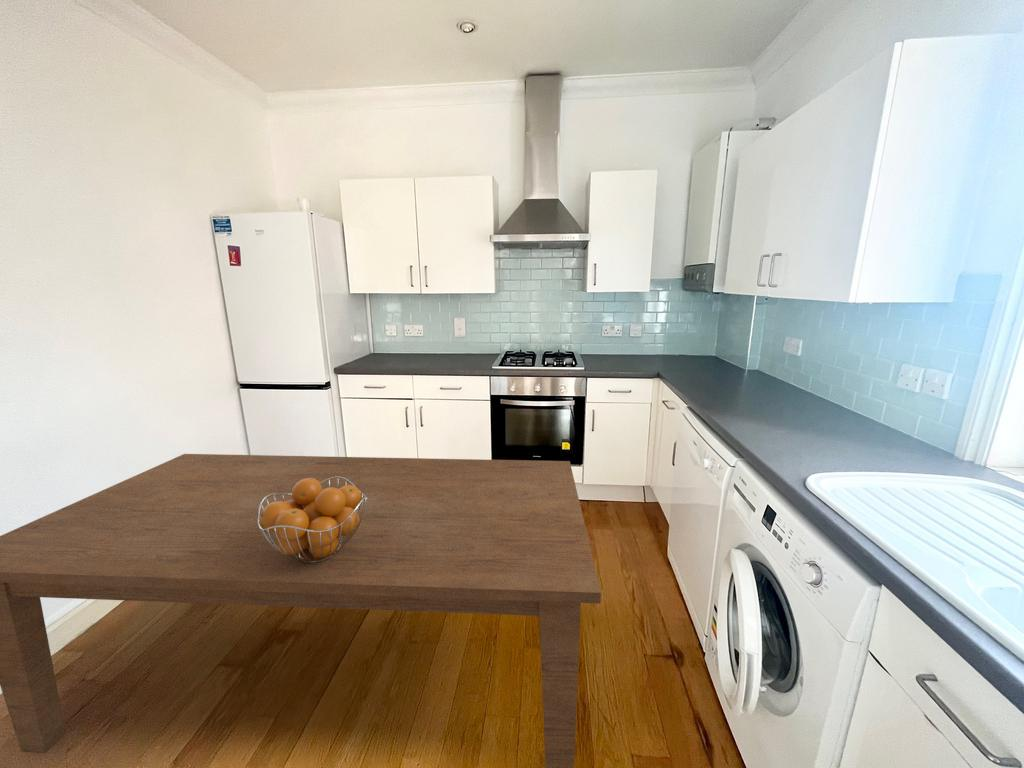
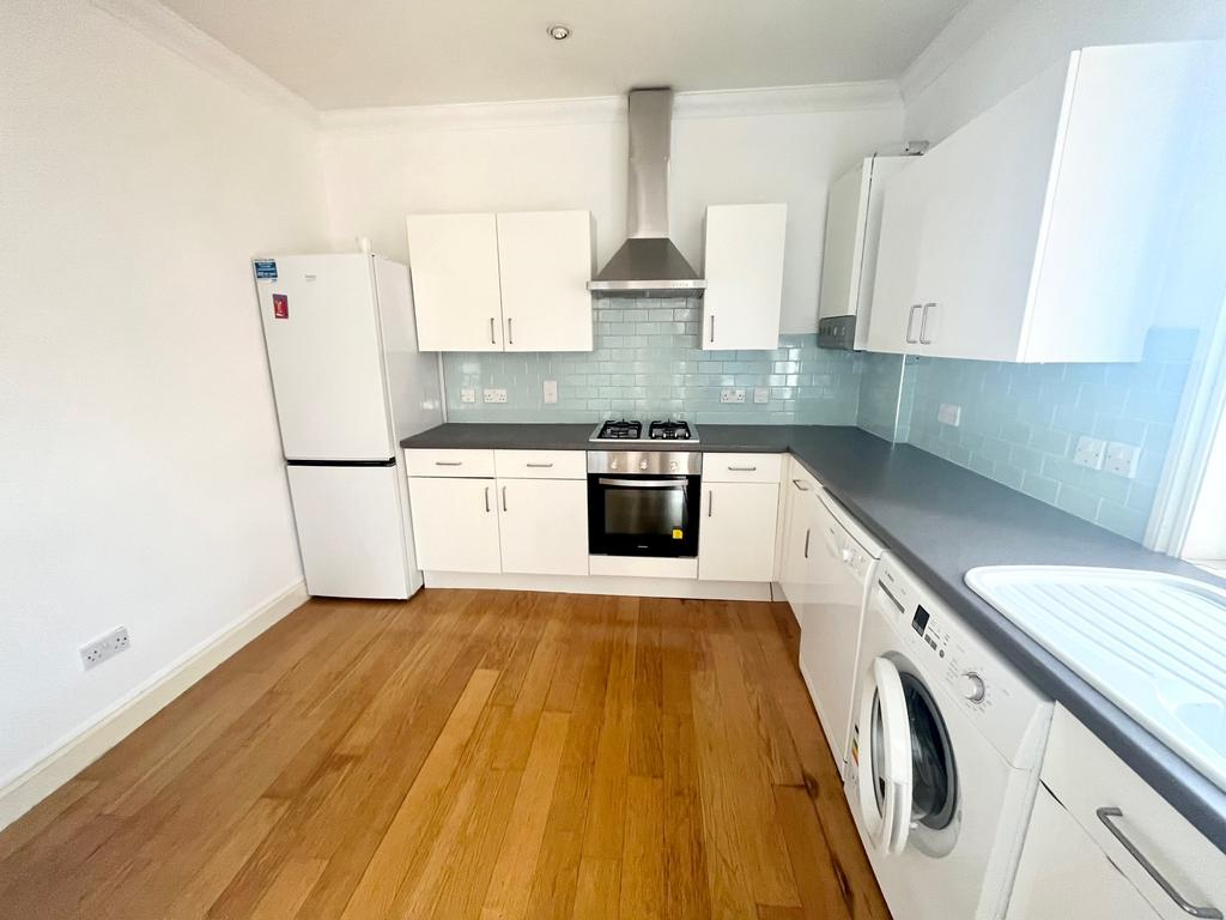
- dining table (336, 584)
- fruit basket (316, 517)
